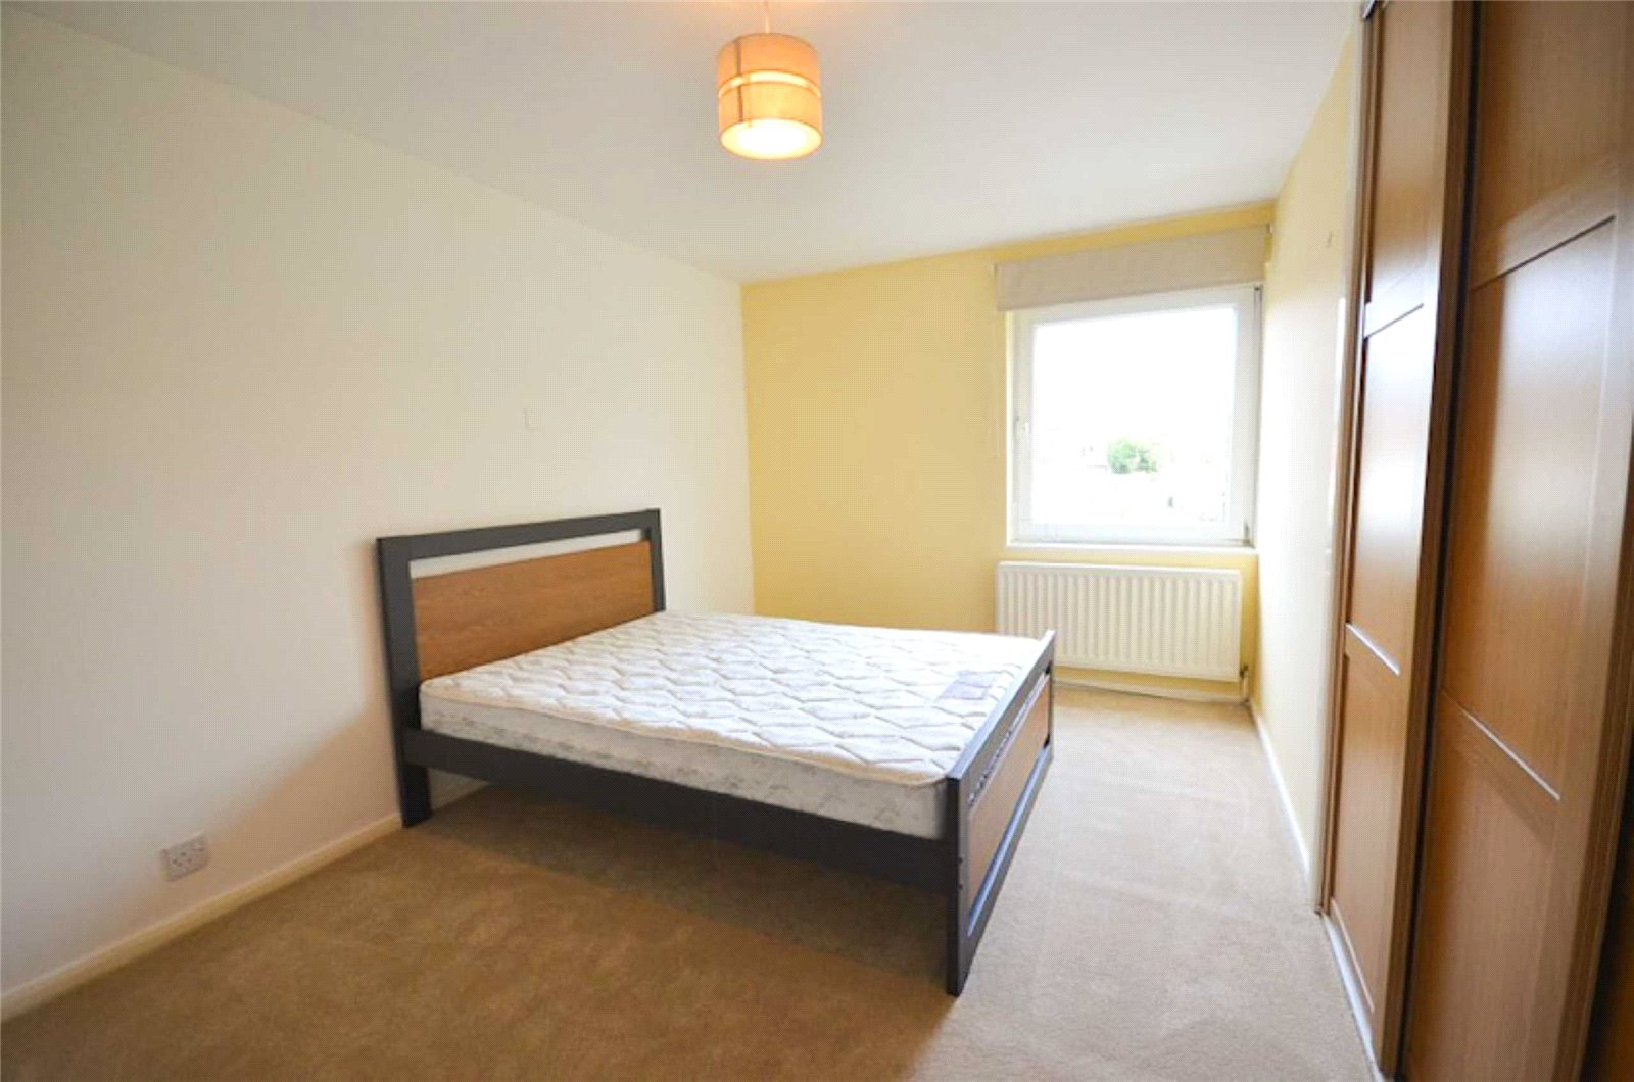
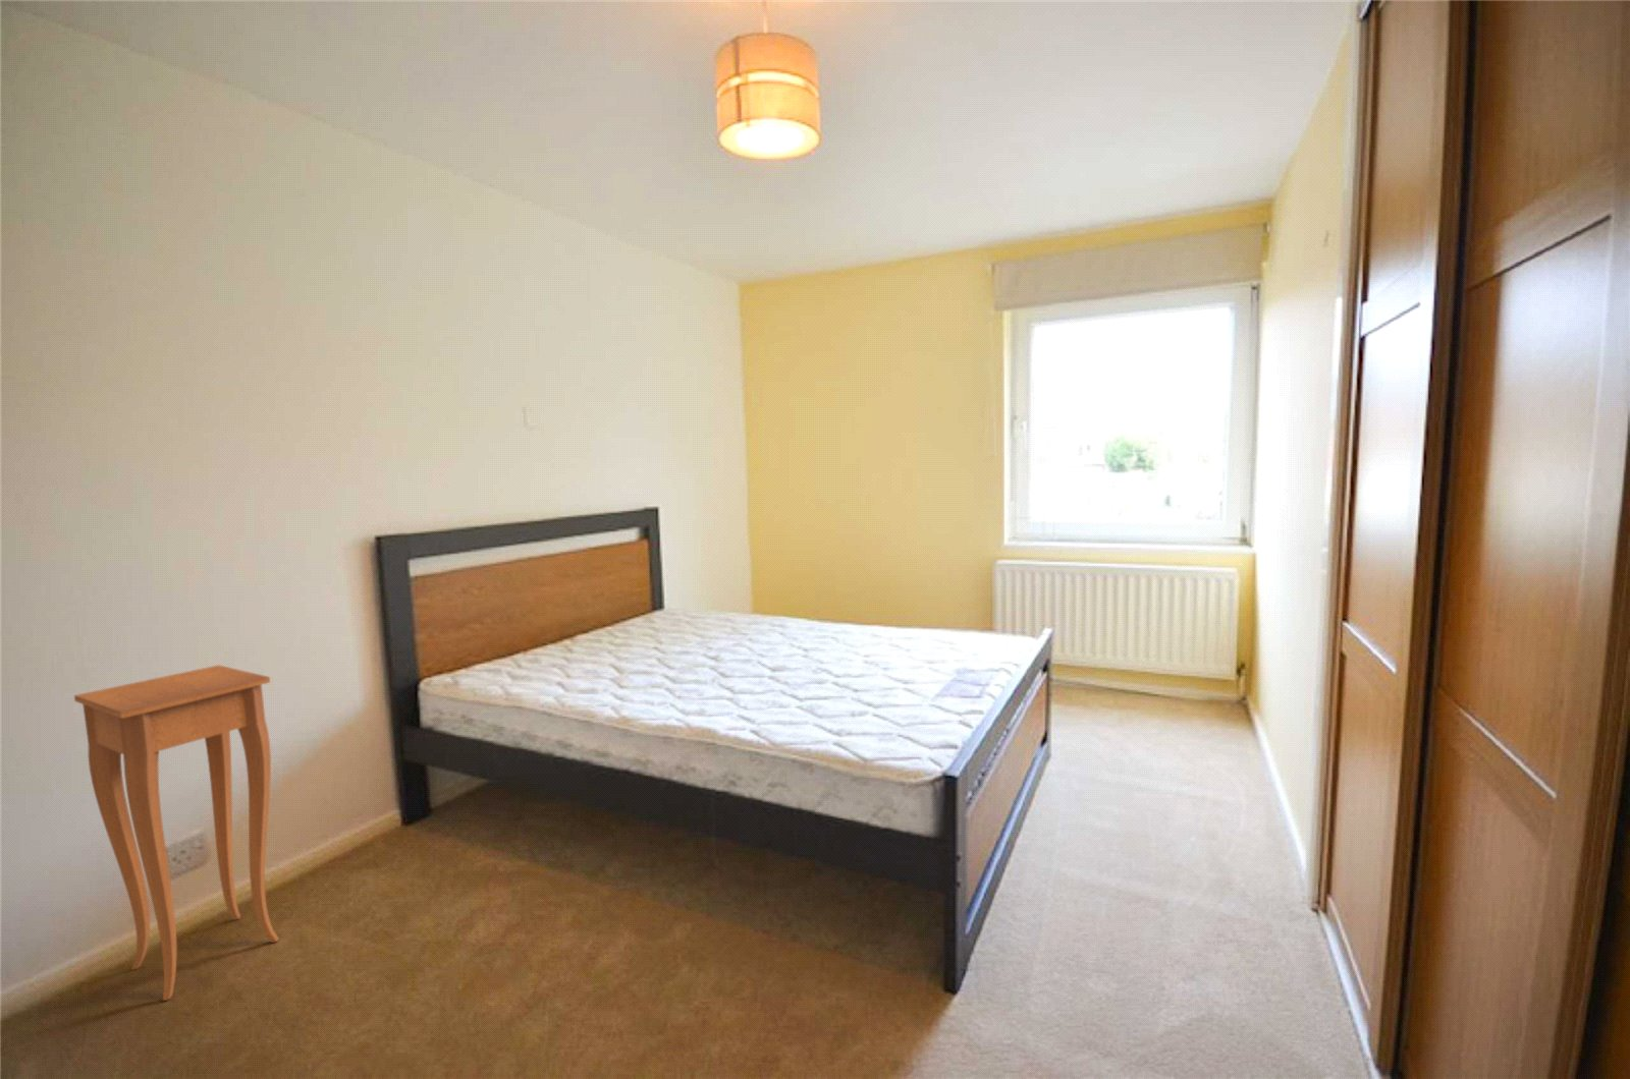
+ side table (214, 822)
